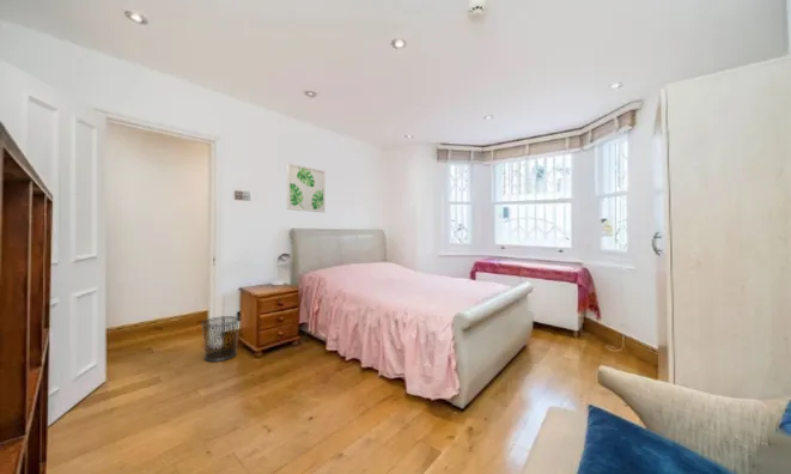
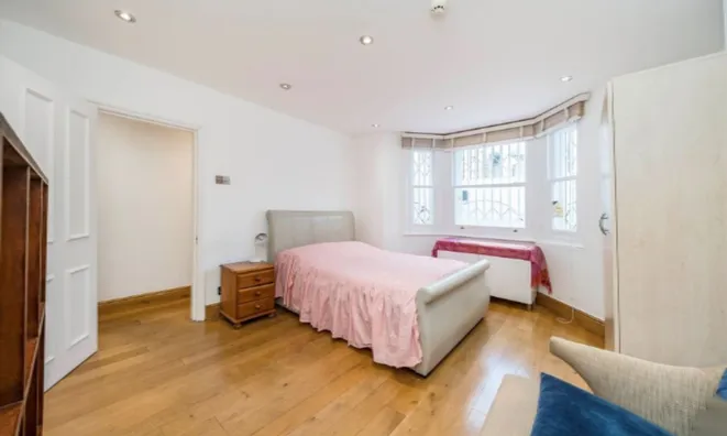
- wall art (306, 189)
- waste bin (220, 338)
